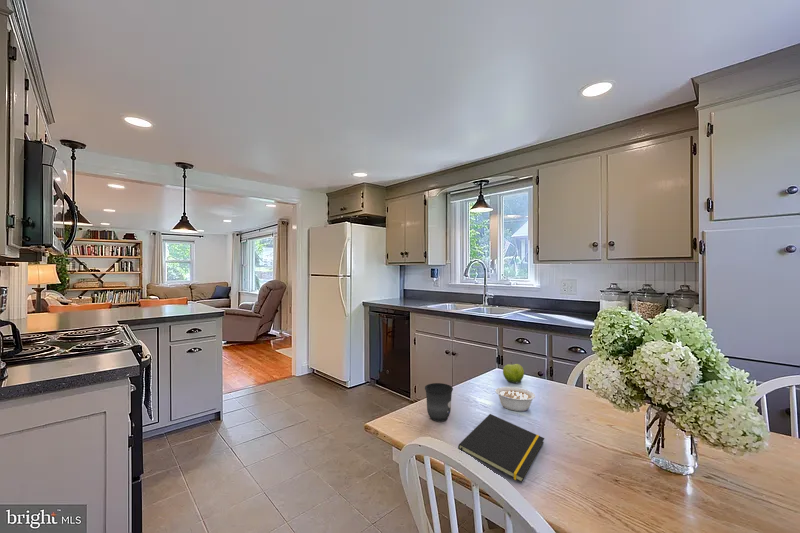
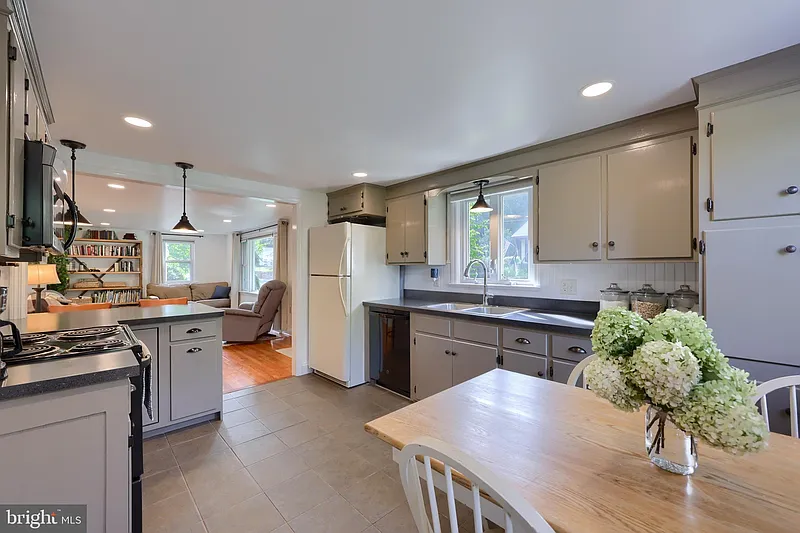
- fruit (513, 372)
- mug (440, 400)
- legume (516, 398)
- notepad (503, 443)
